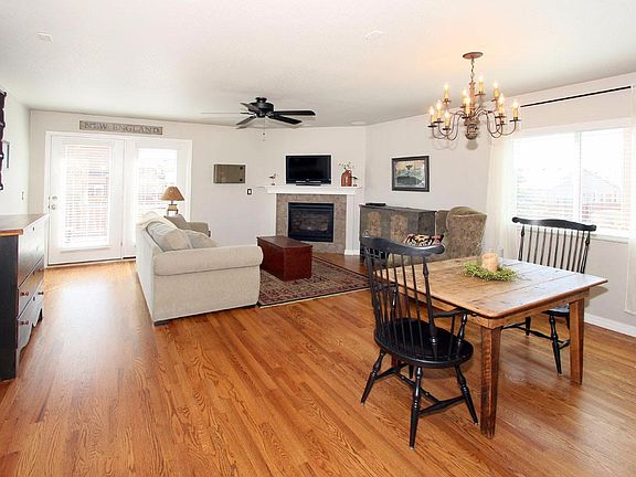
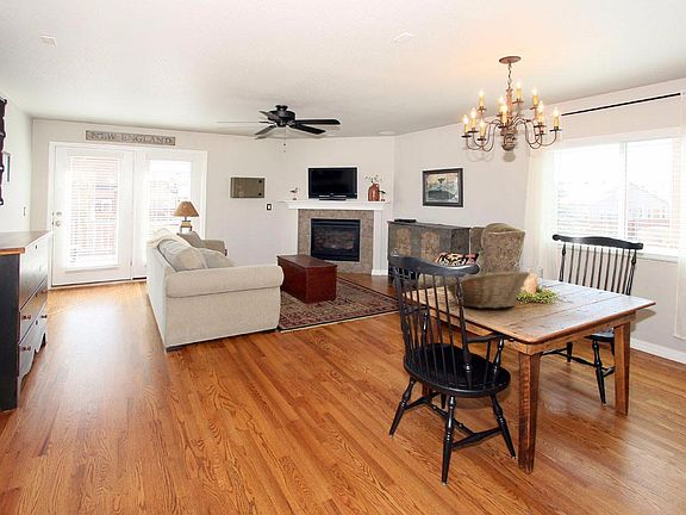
+ fruit basket (488, 287)
